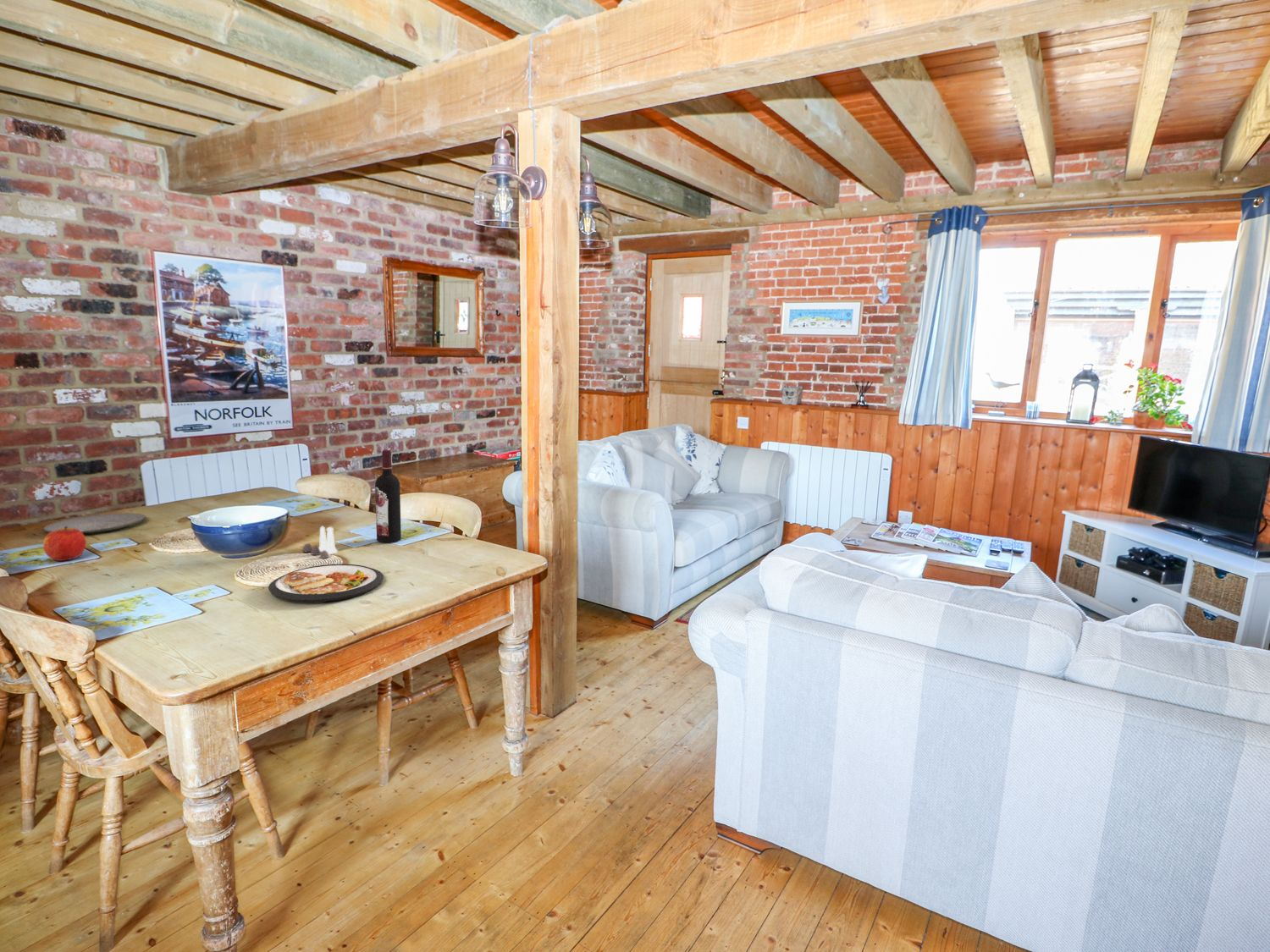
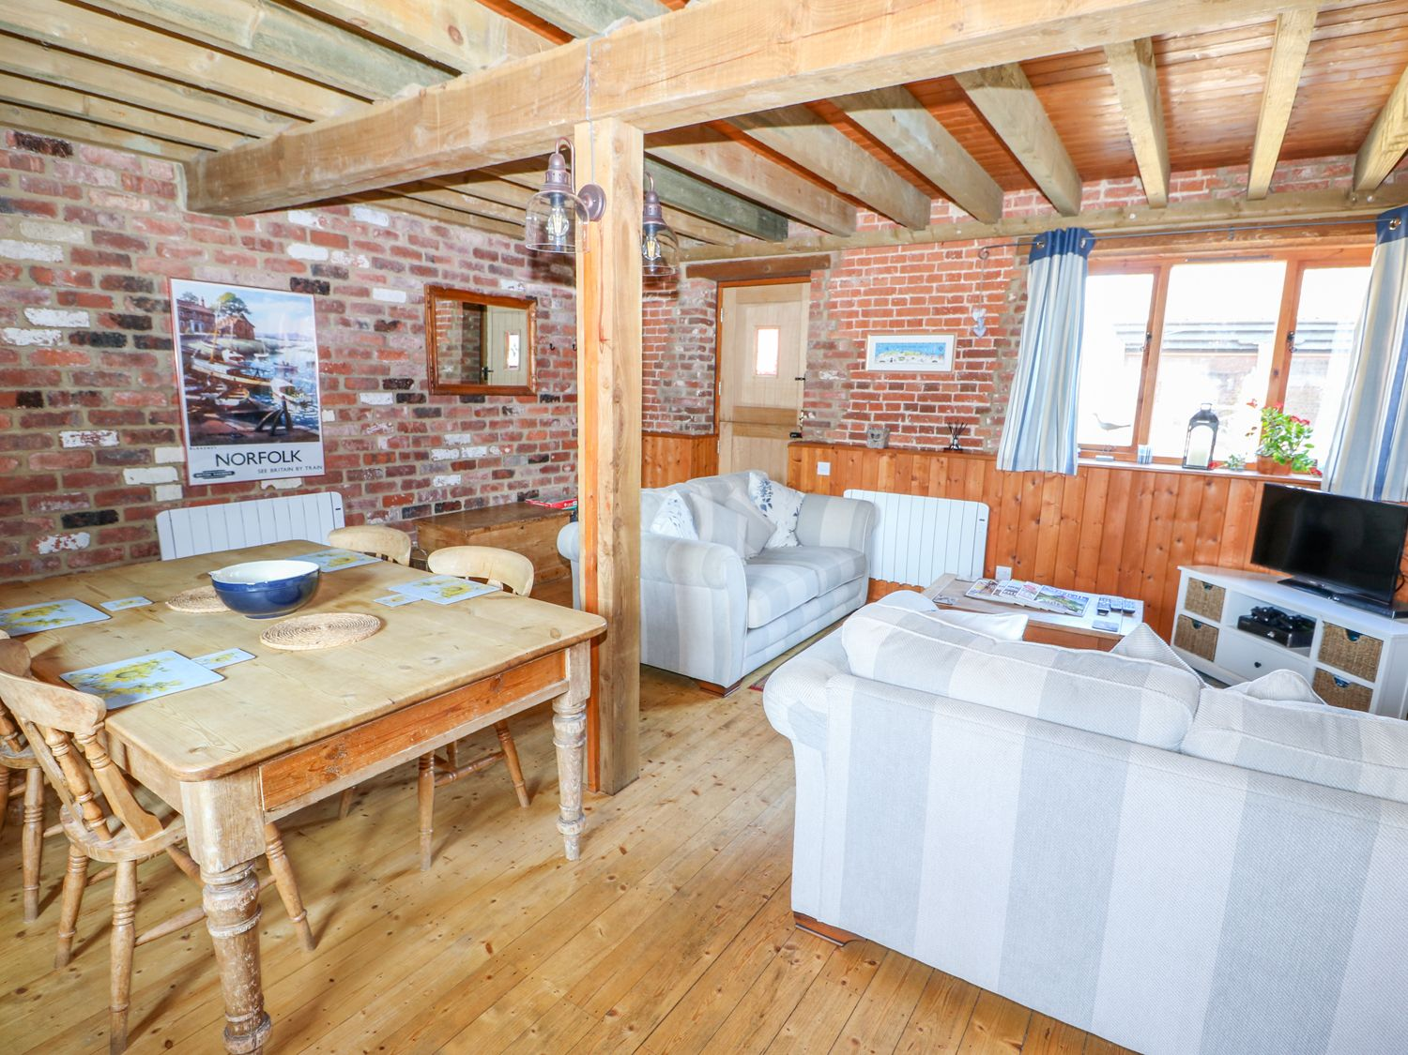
- plate (97, 523)
- dish (328, 579)
- salt and pepper shaker set (321, 540)
- wine bottle (388, 495)
- apple (64, 542)
